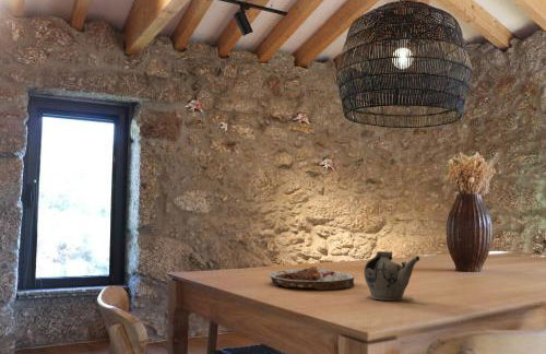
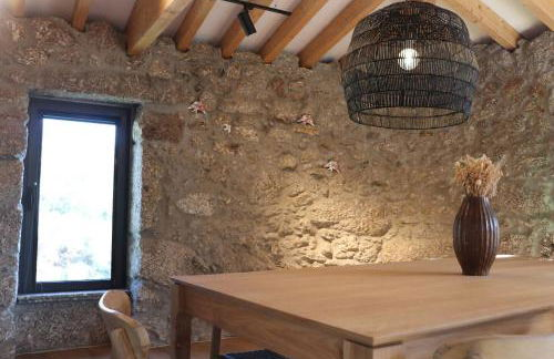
- teapot (394, 275)
- plate (311, 275)
